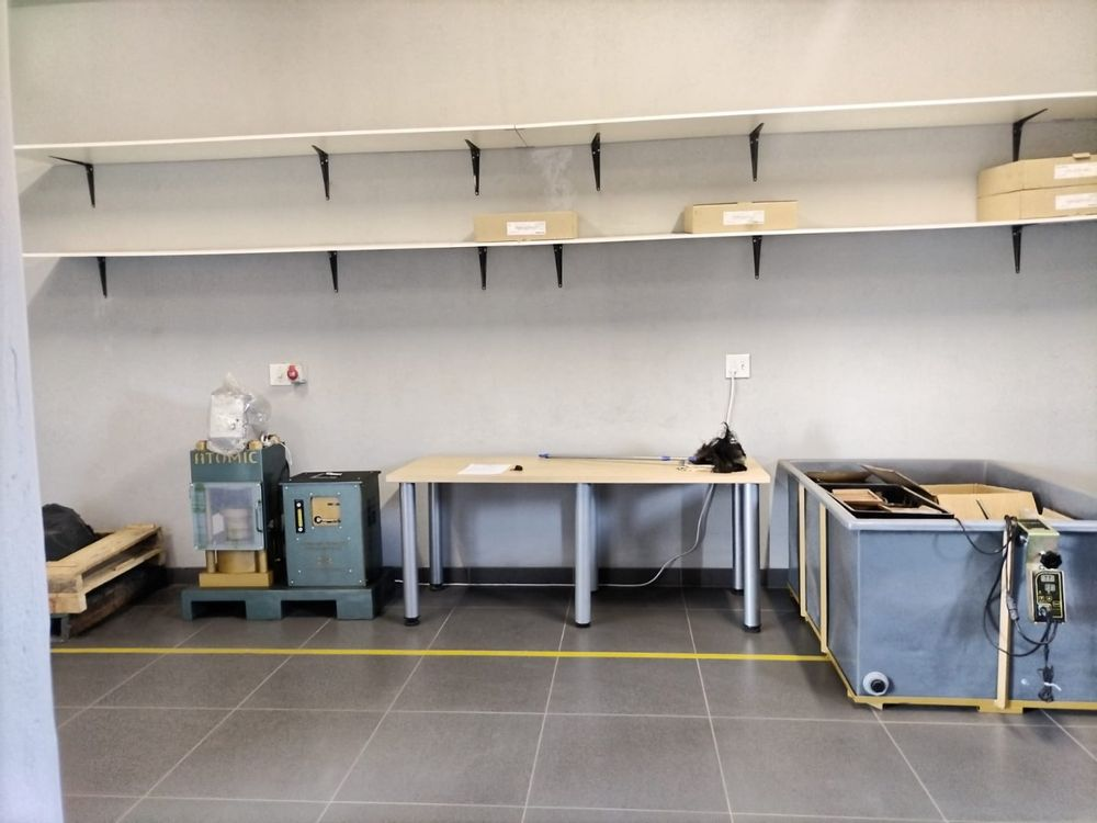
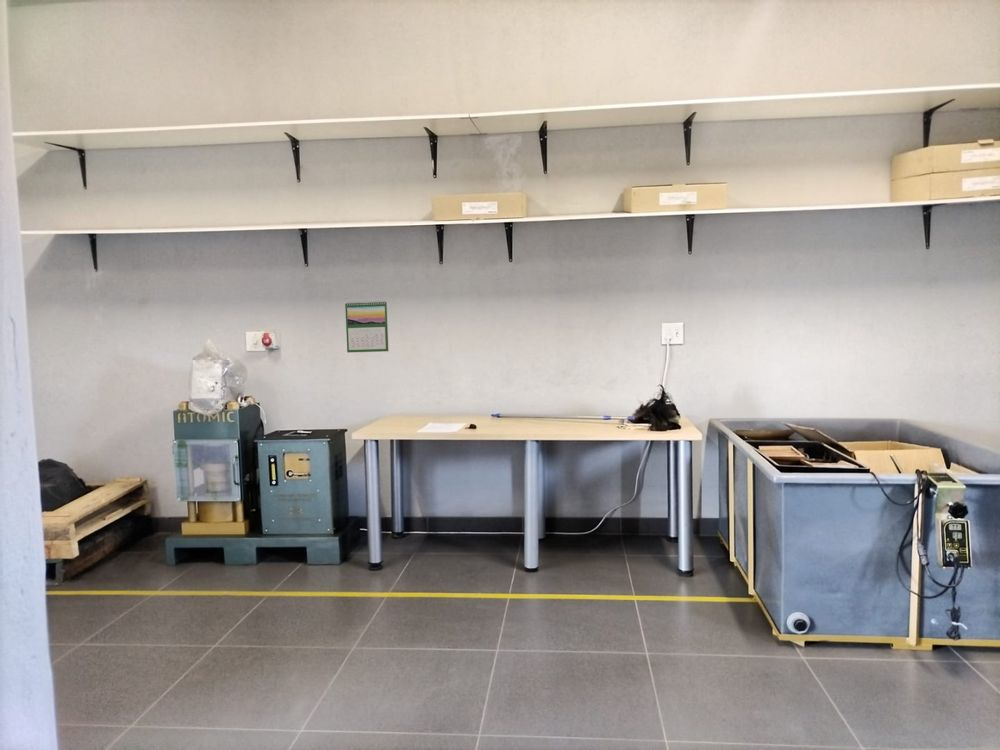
+ calendar (366, 326)
